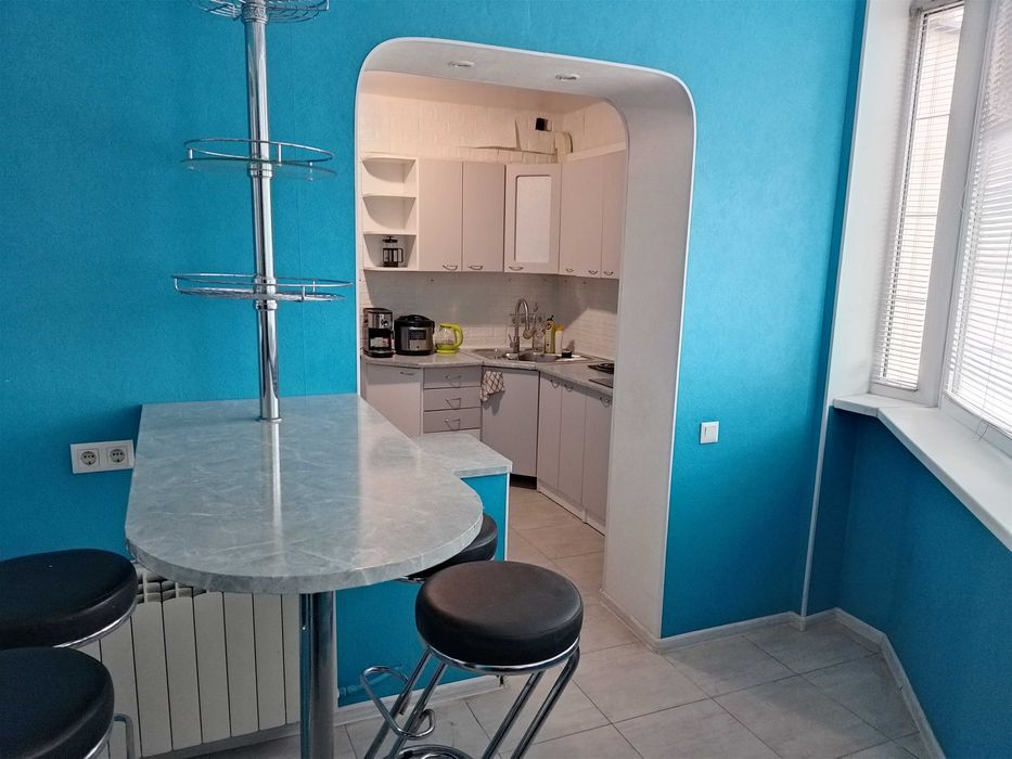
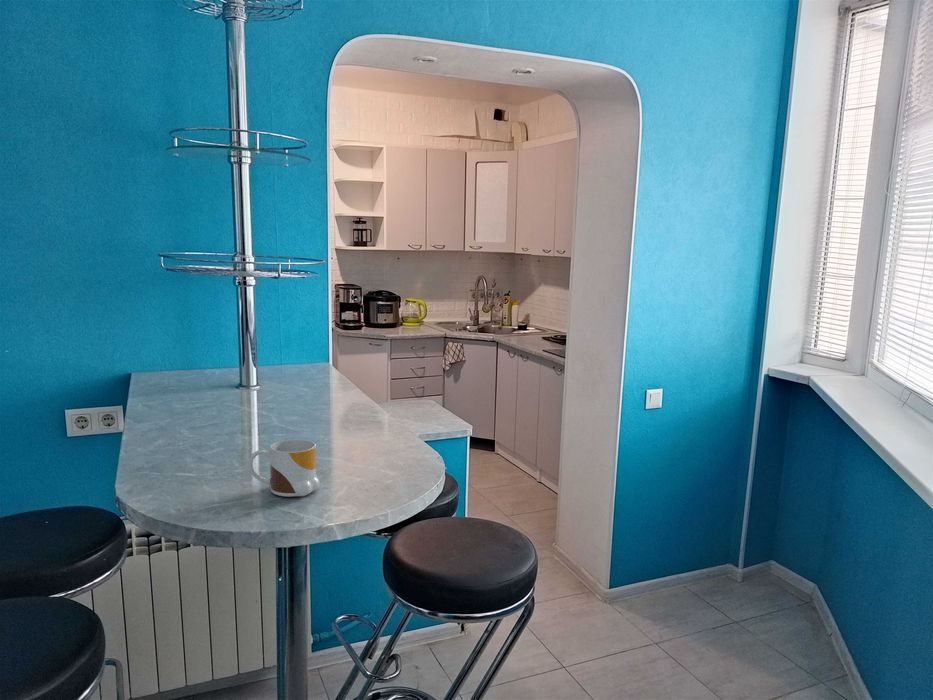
+ mug (284, 468)
